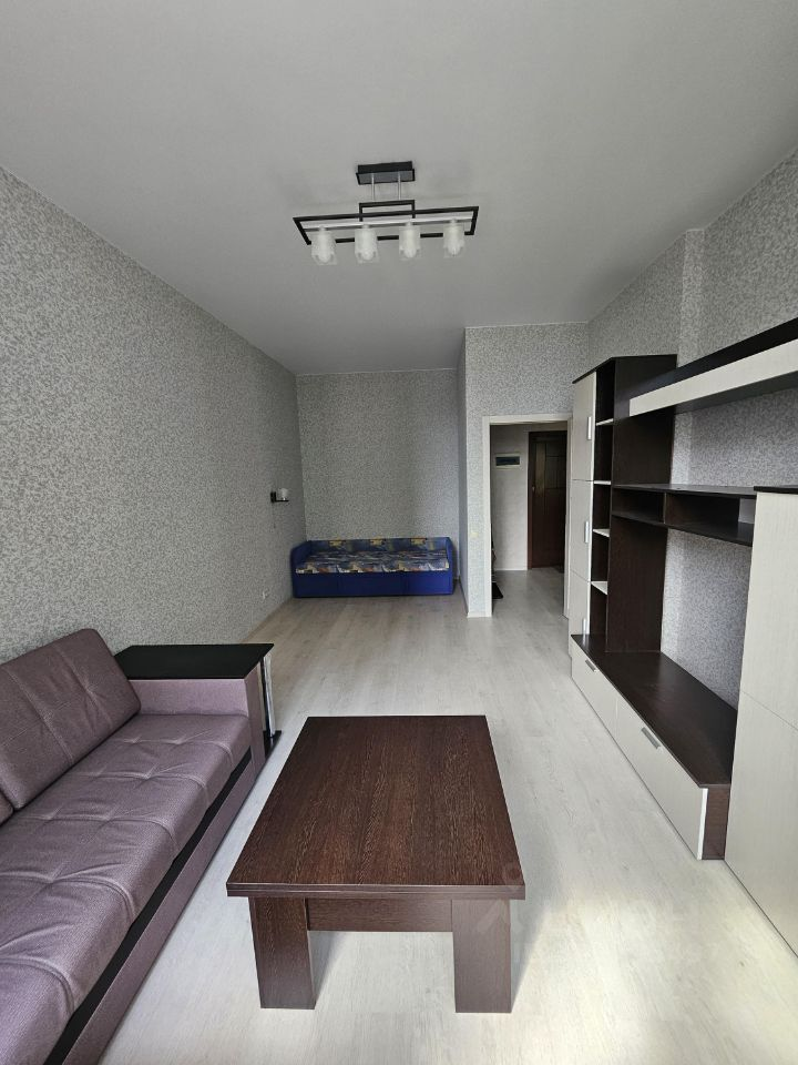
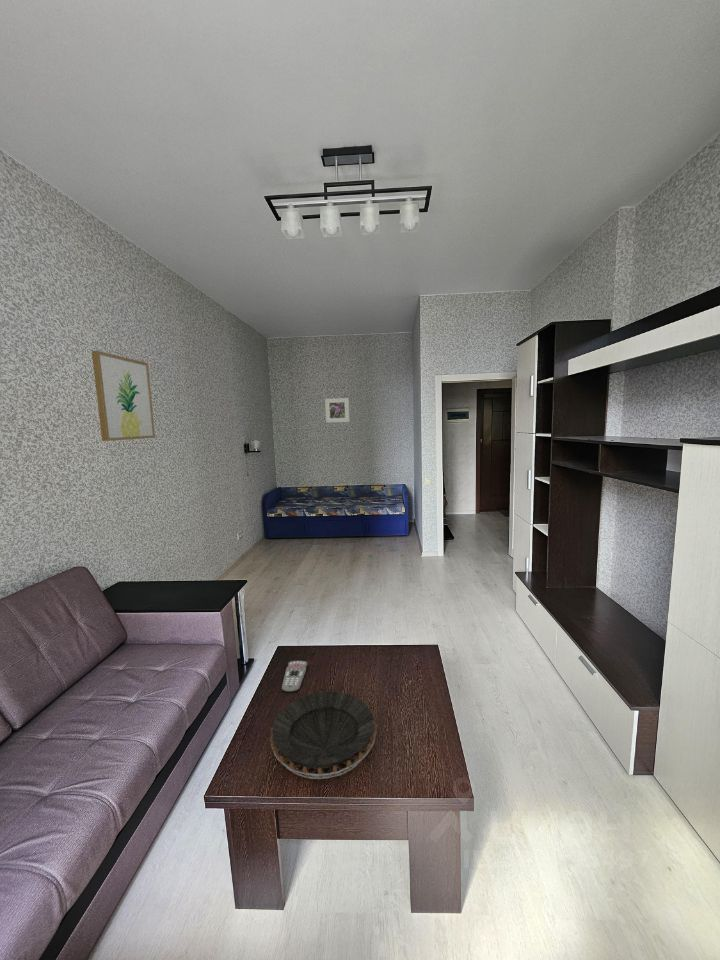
+ remote control (294, 675)
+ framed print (337, 410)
+ wall art (126, 398)
+ decorative bowl (325, 737)
